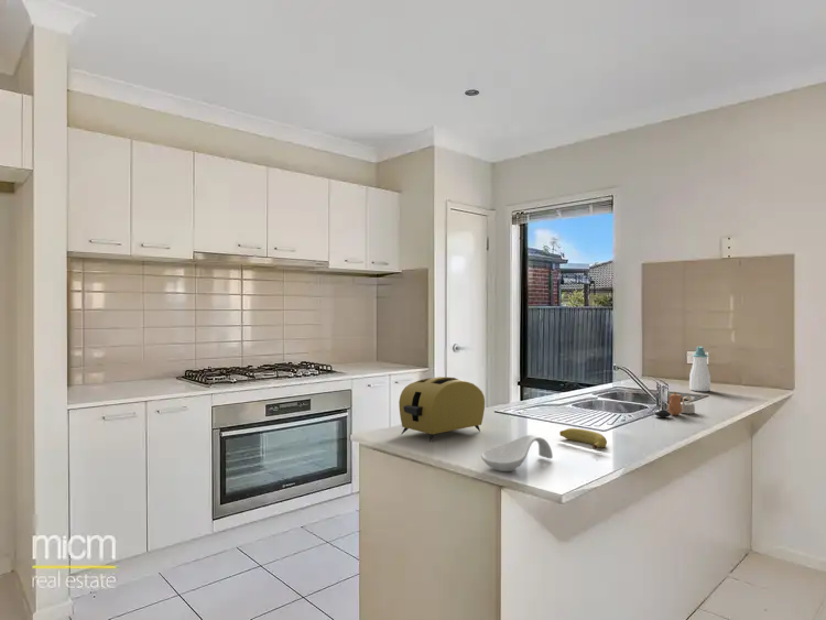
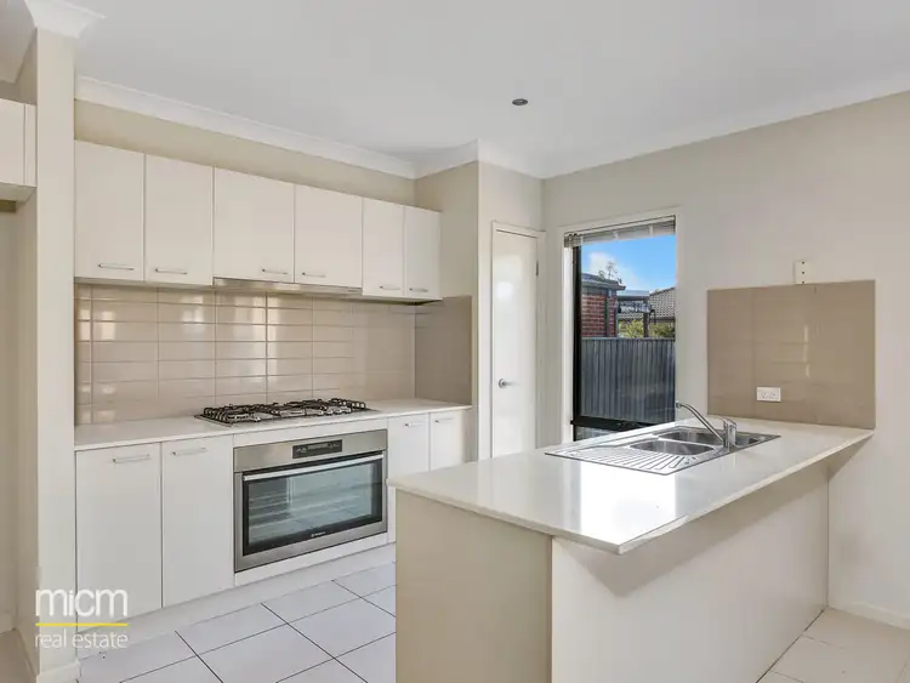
- banana (582, 438)
- toaster (441, 404)
- teapot (675, 402)
- soap bottle (699, 368)
- spoon rest (518, 452)
